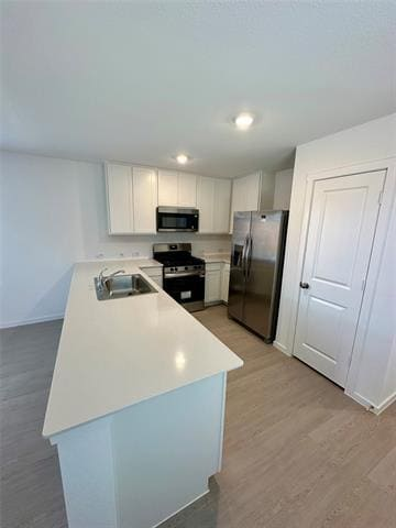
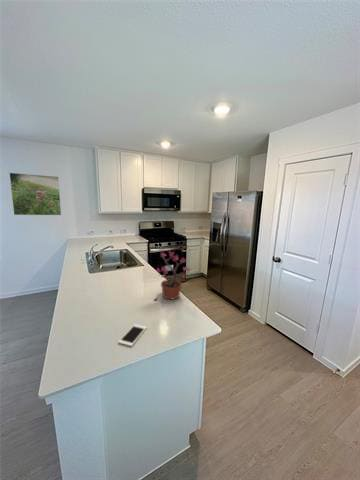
+ potted plant (172, 271)
+ cell phone (133, 334)
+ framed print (37, 195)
